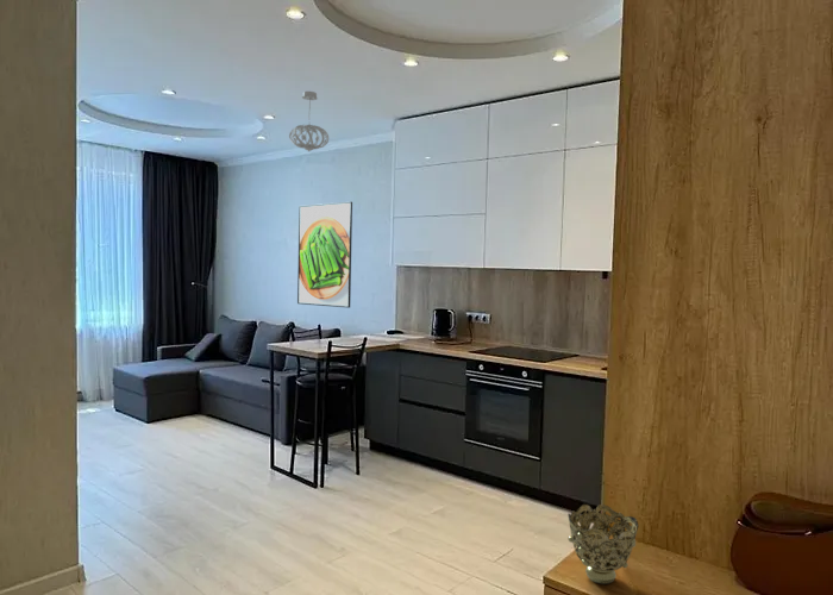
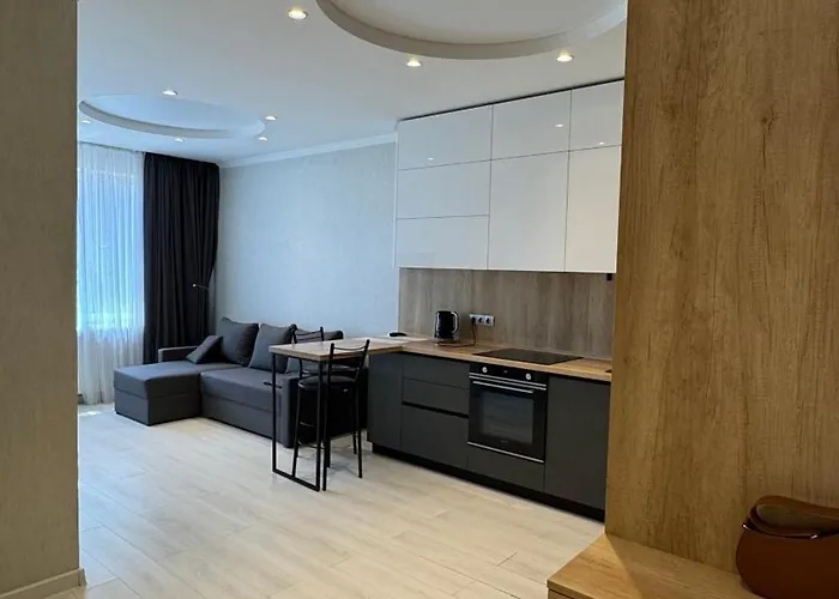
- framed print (324, 255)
- decorative bowl (601, 547)
- pendant light (309, 124)
